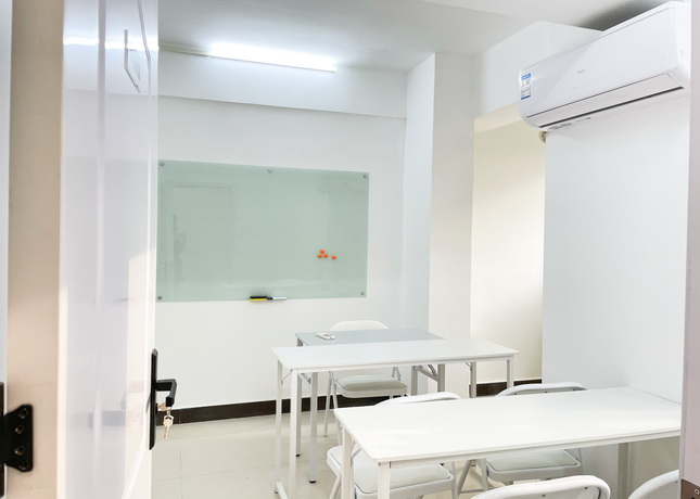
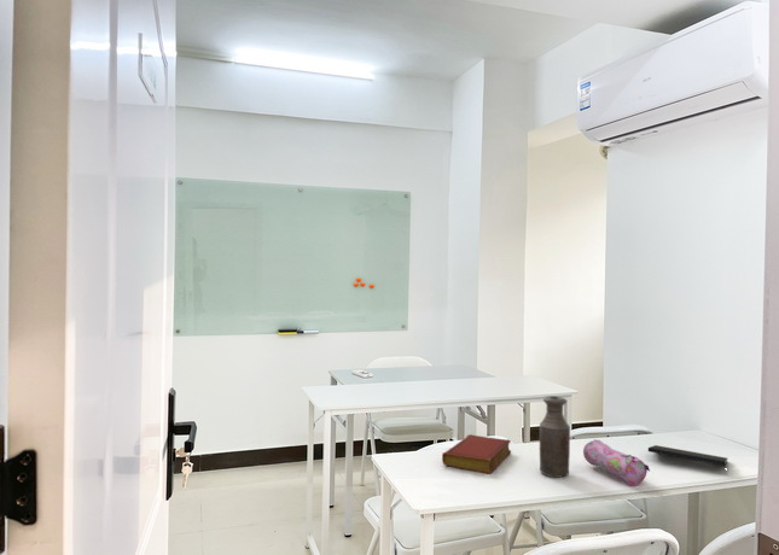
+ book (477, 451)
+ notepad (687, 454)
+ bottle (554, 434)
+ pencil case (614, 461)
